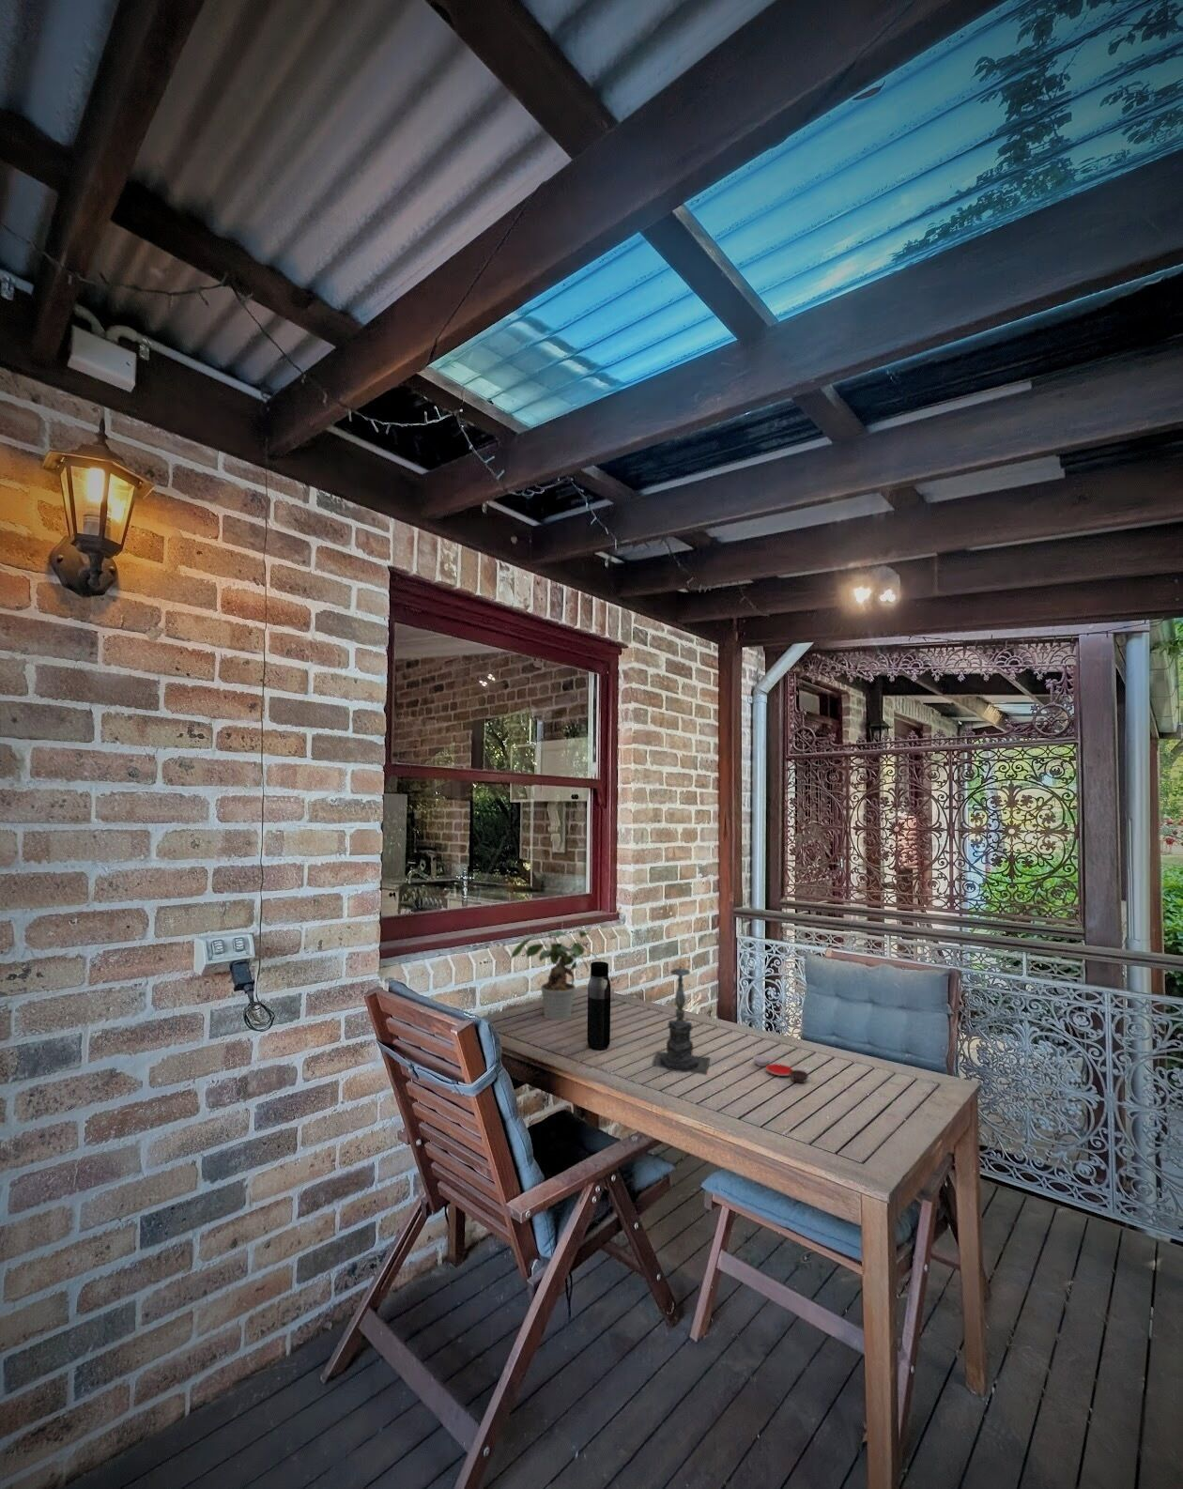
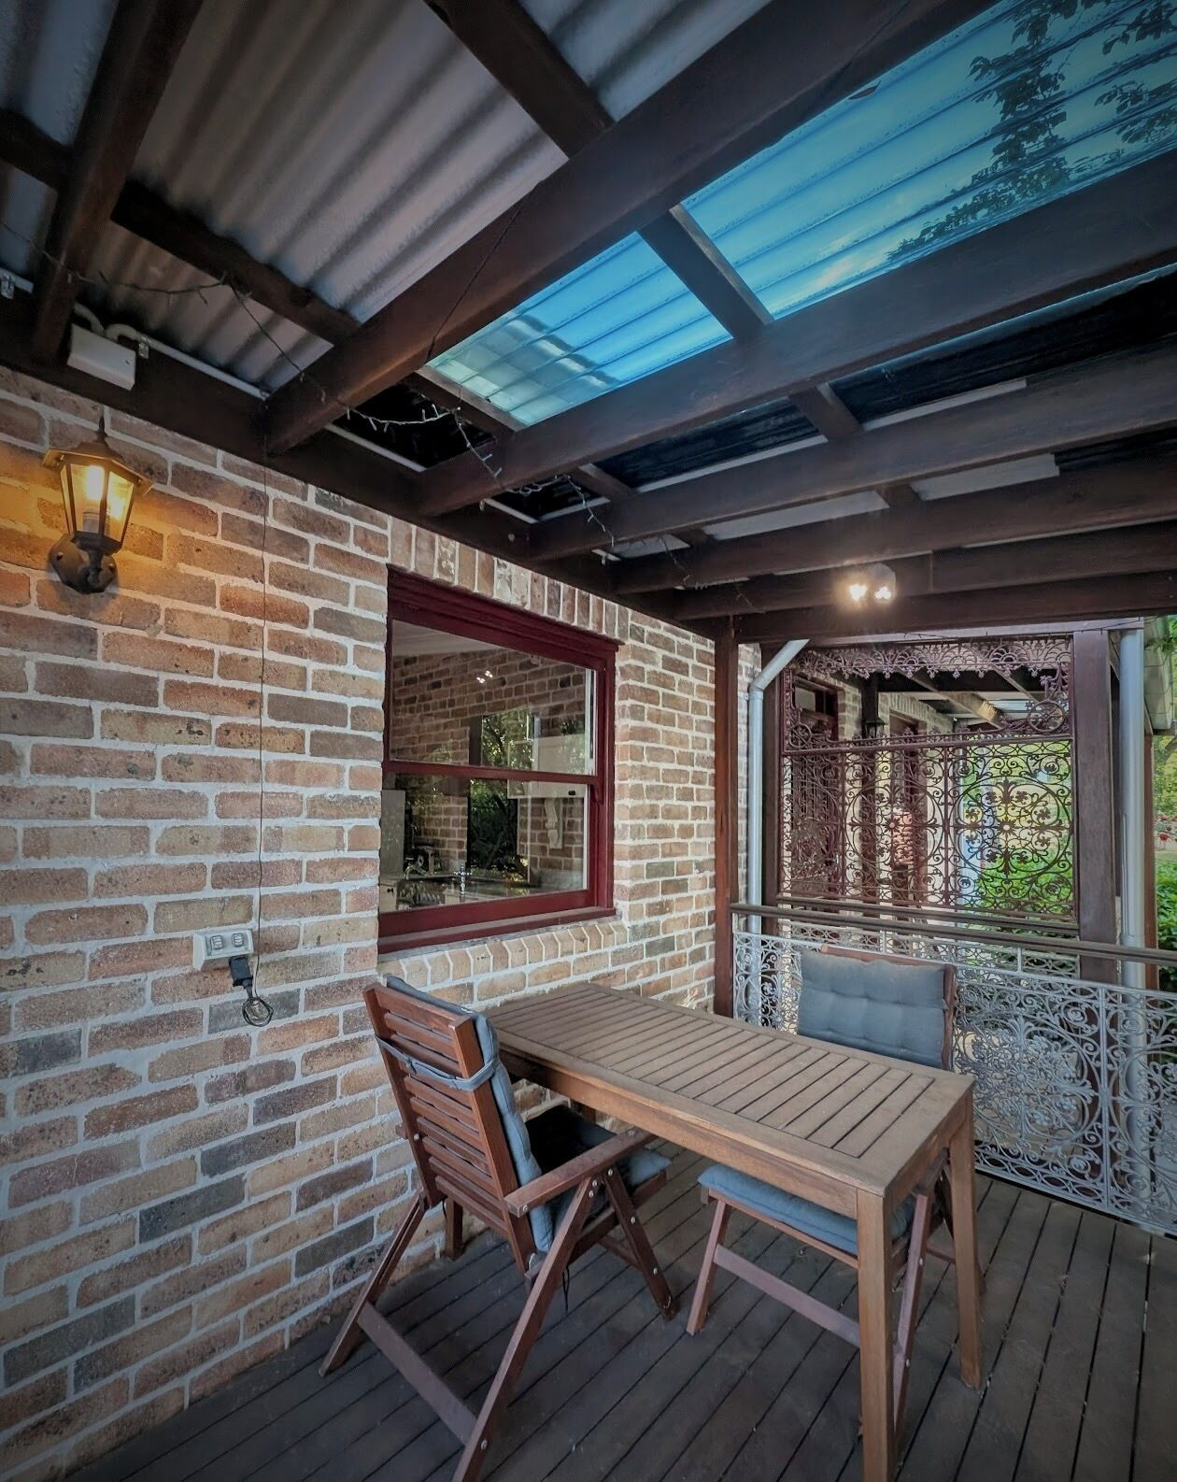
- water bottle (599, 1004)
- potted plant (564, 971)
- bowl (779, 1068)
- candle holder (680, 1009)
